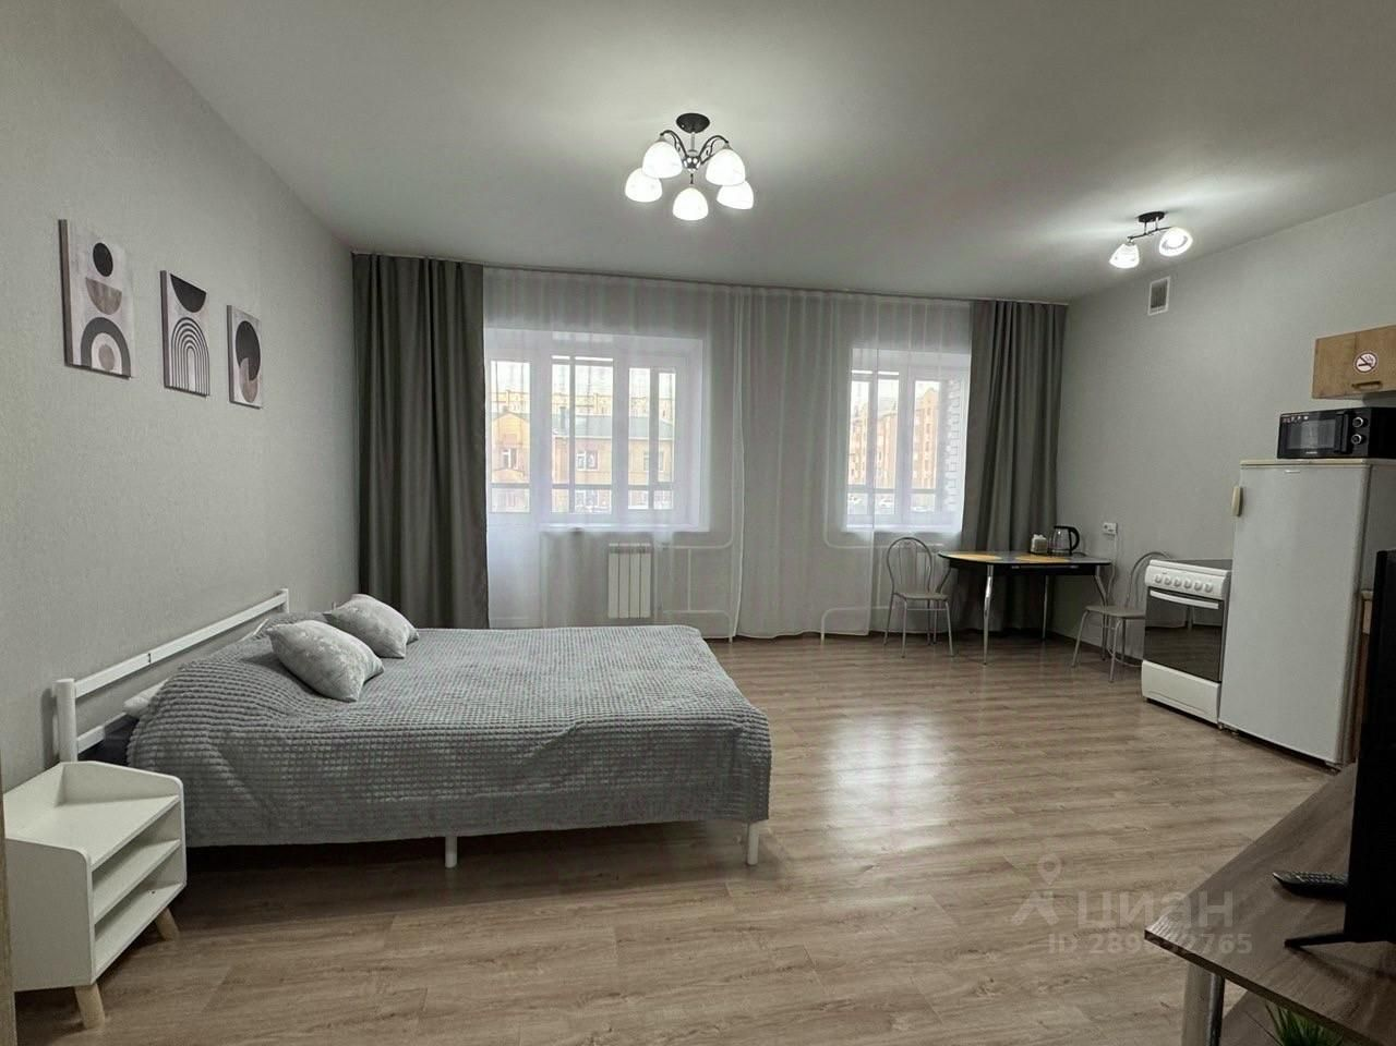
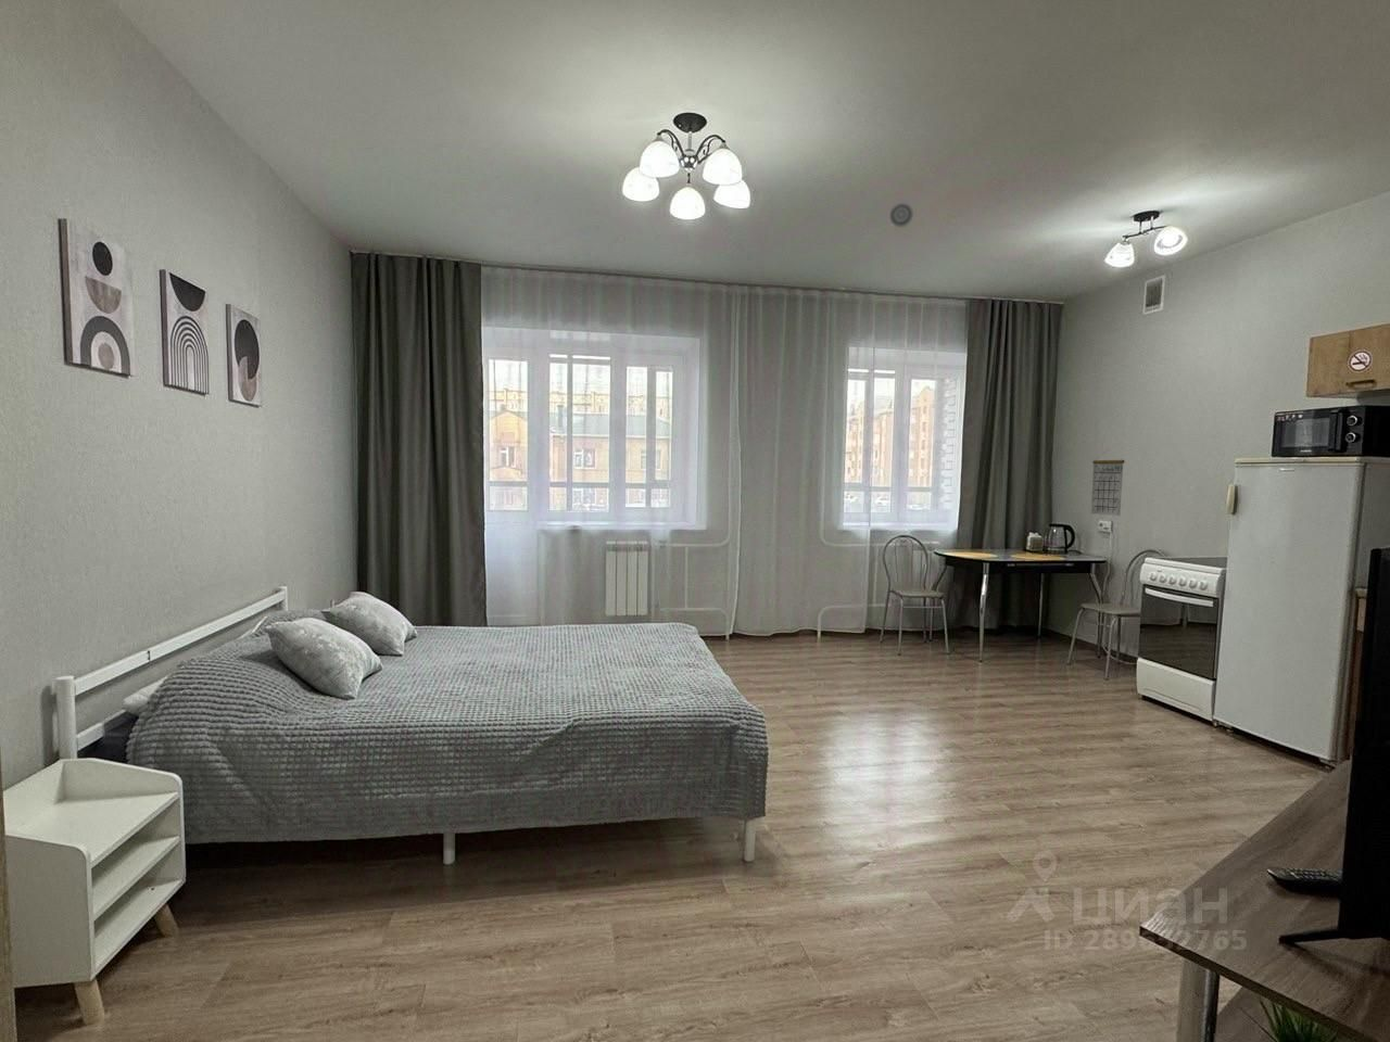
+ smoke detector (901, 213)
+ calendar (1107, 481)
